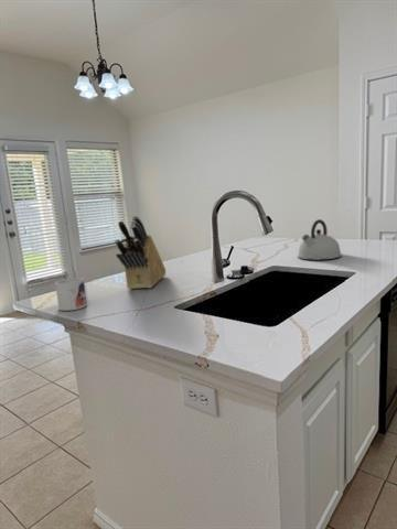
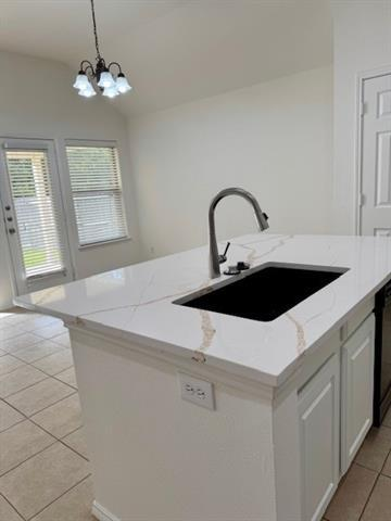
- mug (73, 292)
- knife block (141, 250)
- kettle (318, 238)
